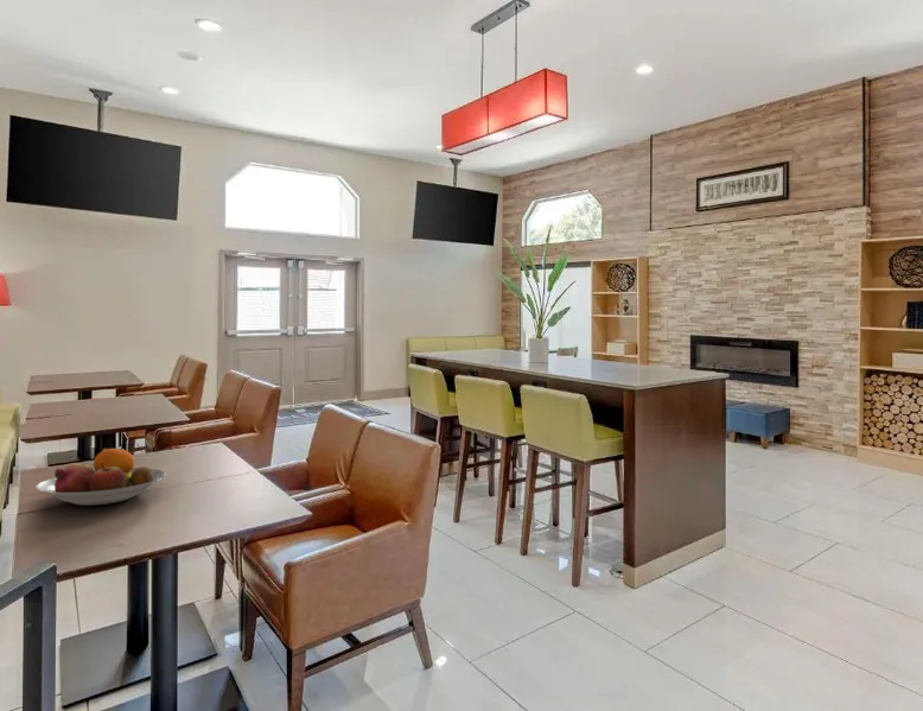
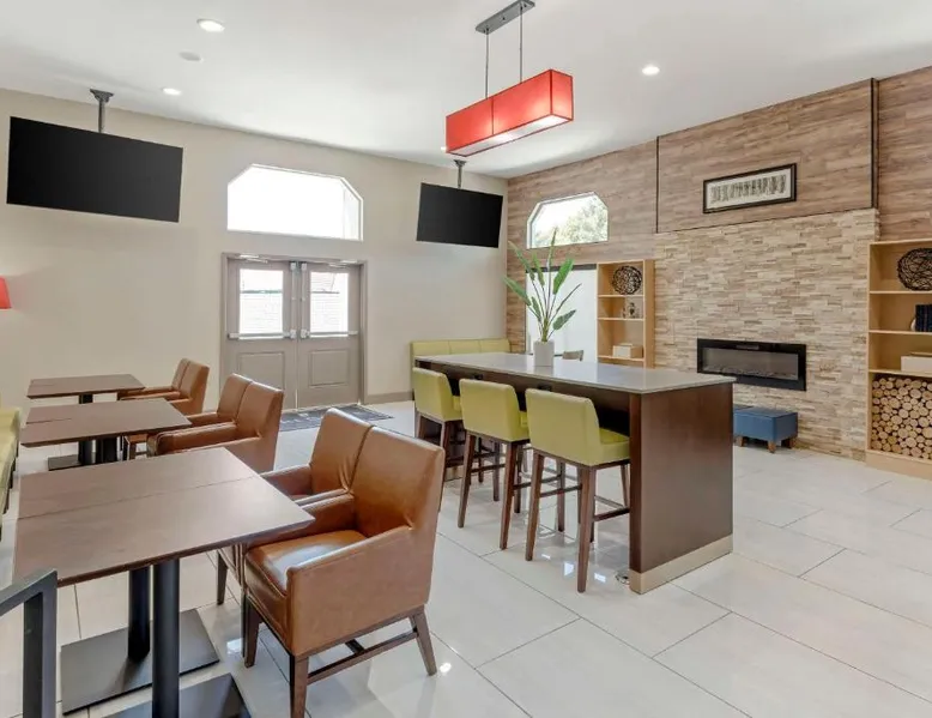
- fruit bowl (103, 475)
